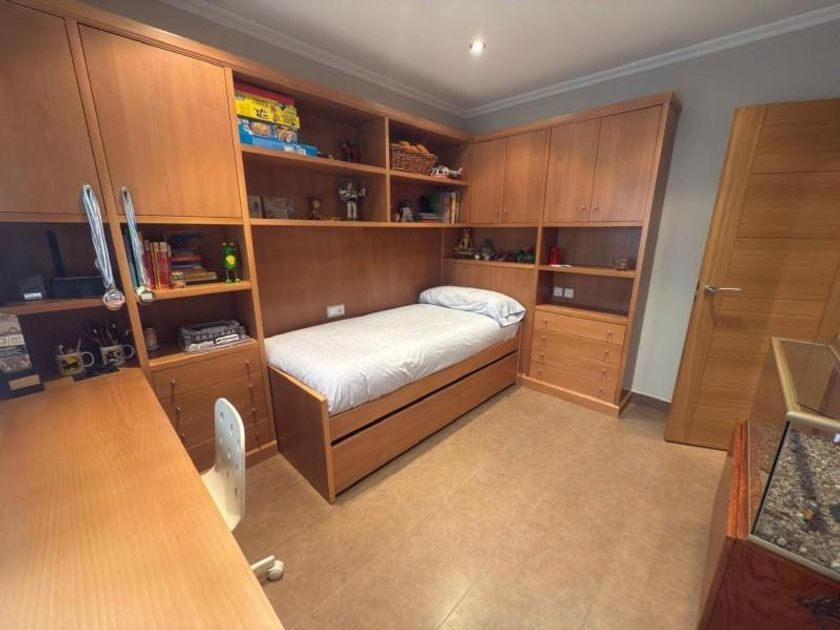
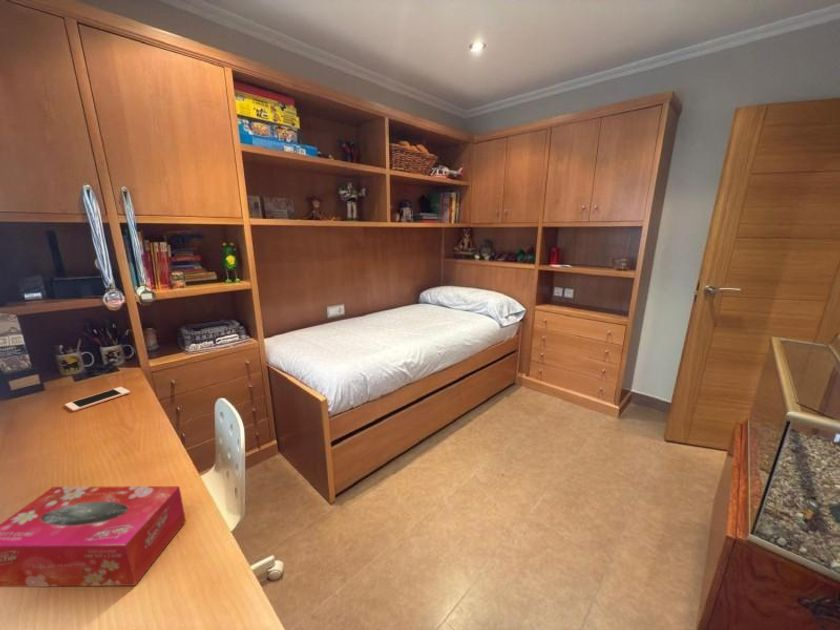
+ cell phone (98, 398)
+ tissue box (90, 532)
